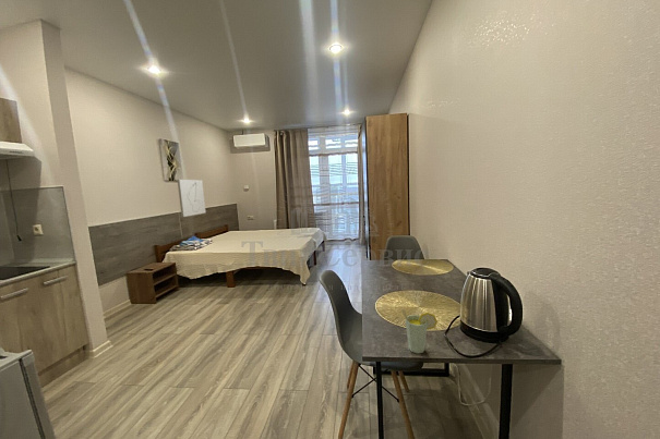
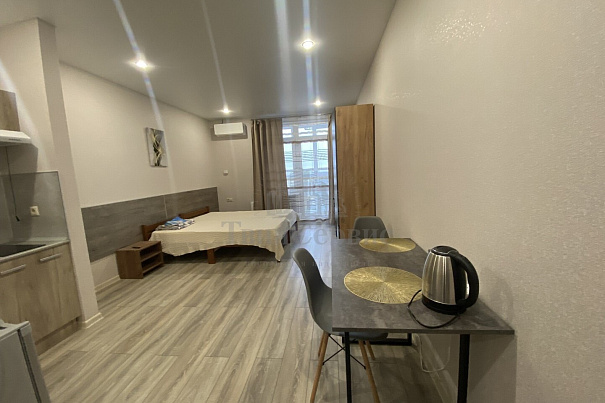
- cup (419, 329)
- wall art (192, 197)
